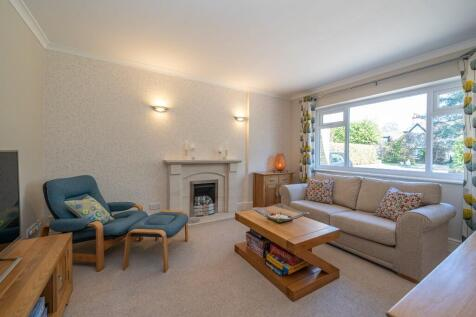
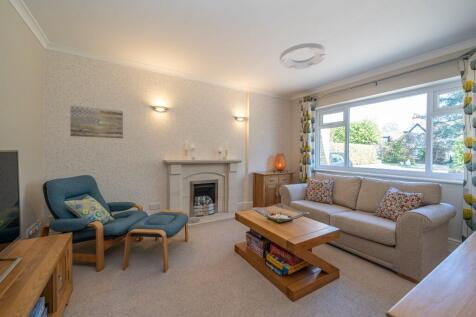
+ ceiling light (302, 60)
+ wall art (98, 122)
